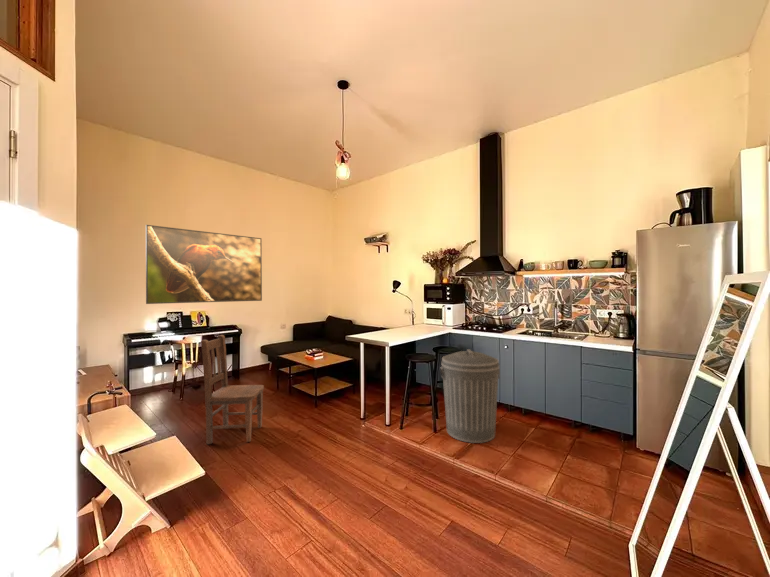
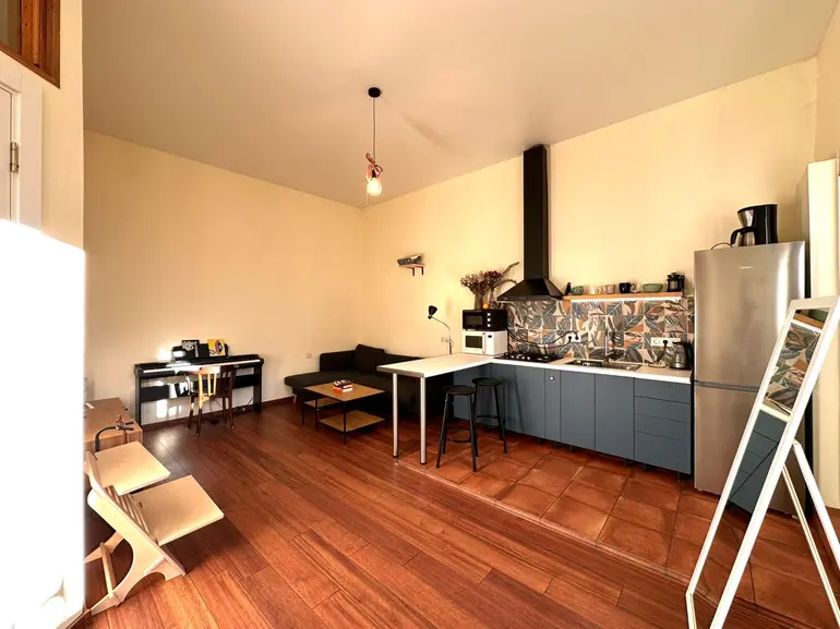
- trash can (470, 391)
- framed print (210, 267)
- chair (235, 385)
